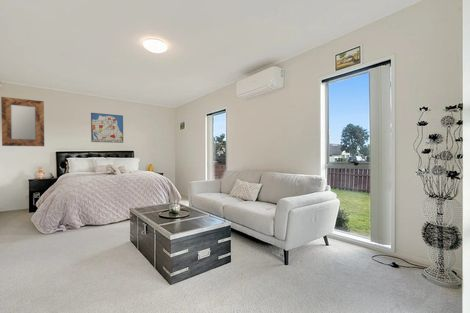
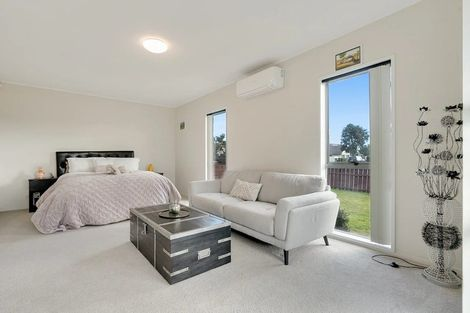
- home mirror (23, 122)
- wall art (107, 128)
